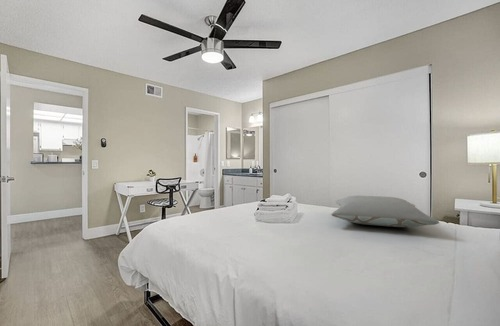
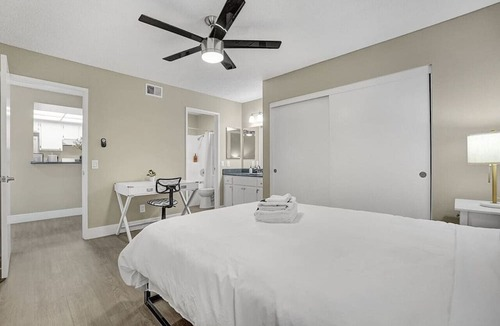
- pillow (376, 209)
